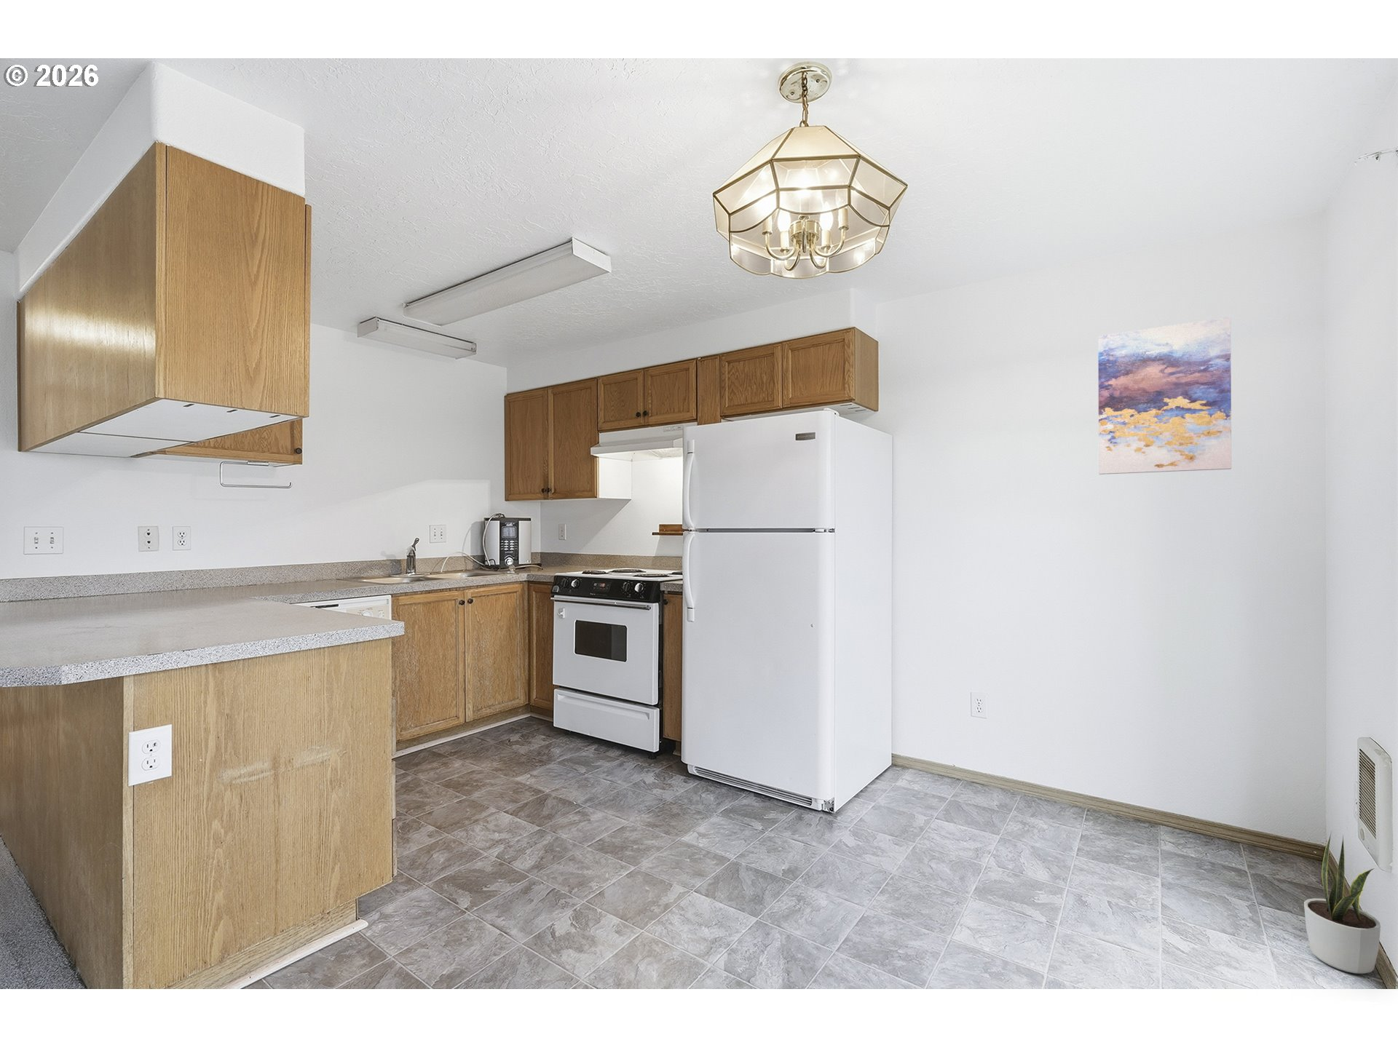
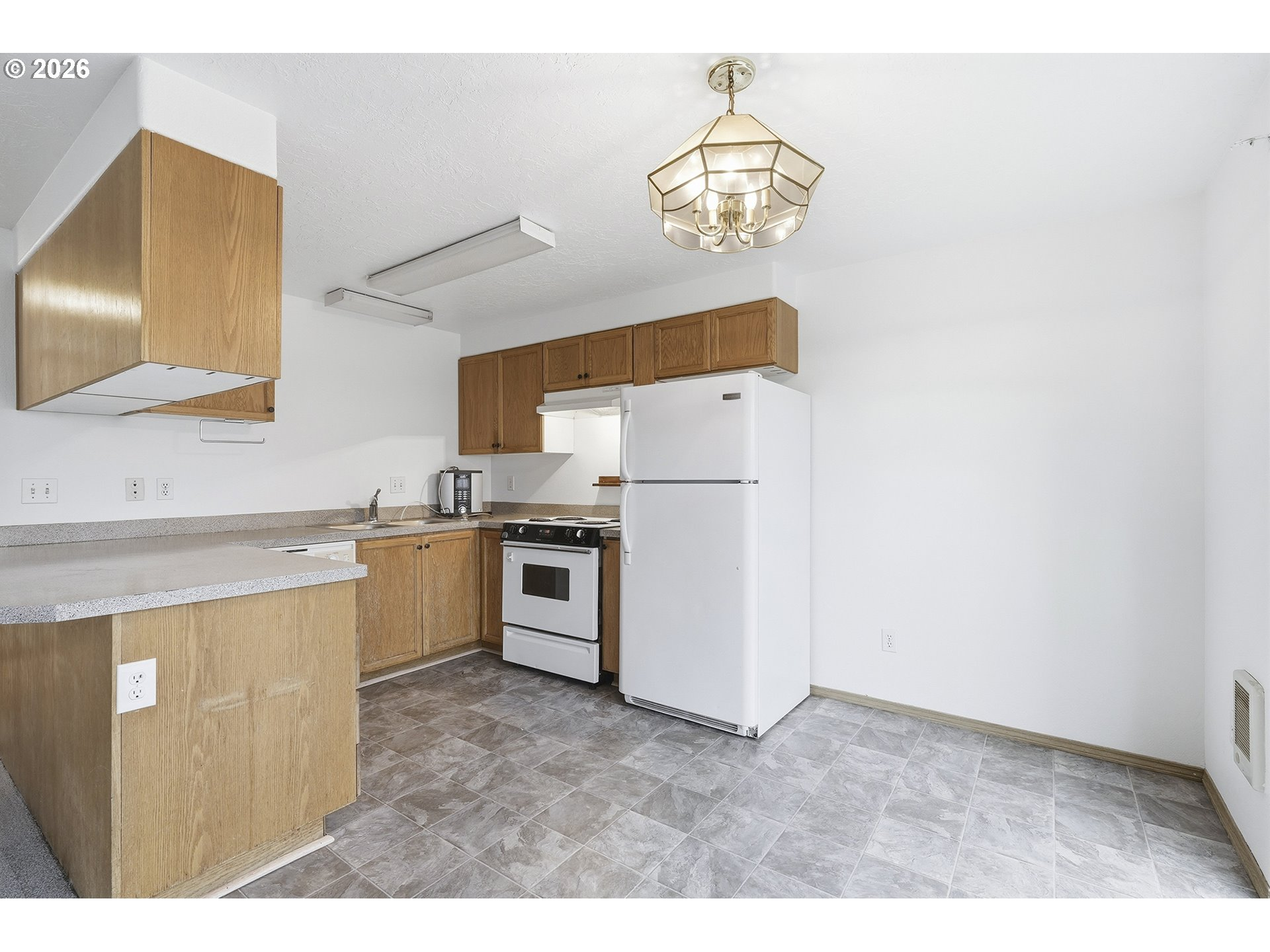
- potted plant (1341, 897)
- wall art (1161, 400)
